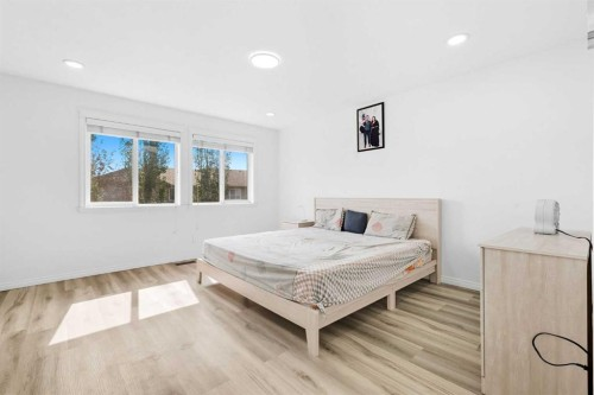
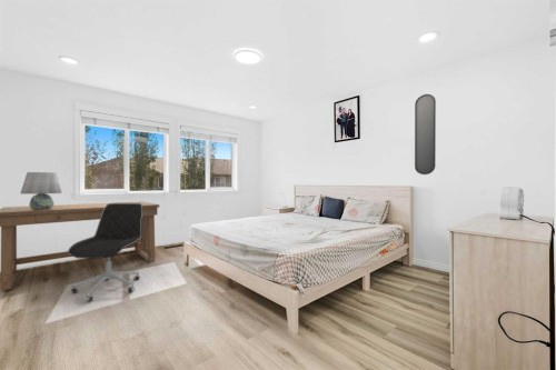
+ office chair (109, 246)
+ desk (81, 220)
+ home mirror (425, 134)
+ table lamp (41, 190)
